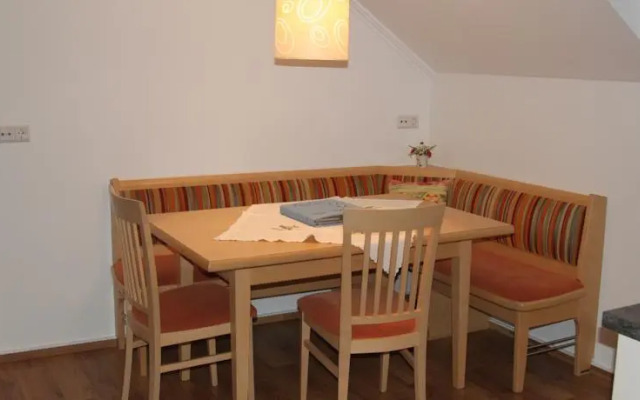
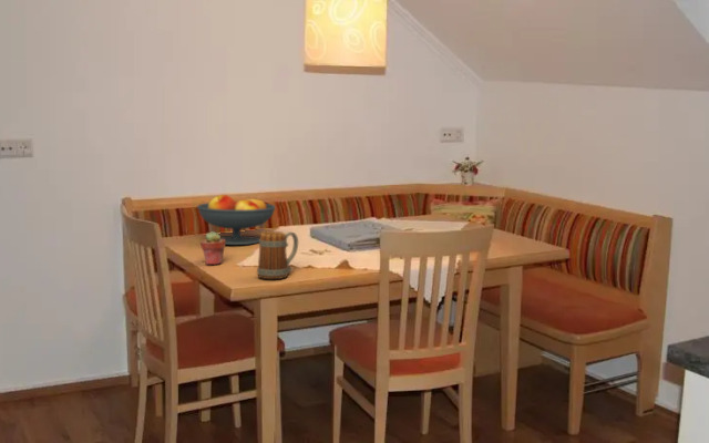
+ potted succulent (213, 247)
+ fruit bowl (236, 217)
+ mug (278, 254)
